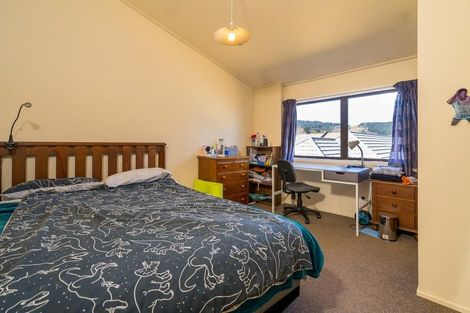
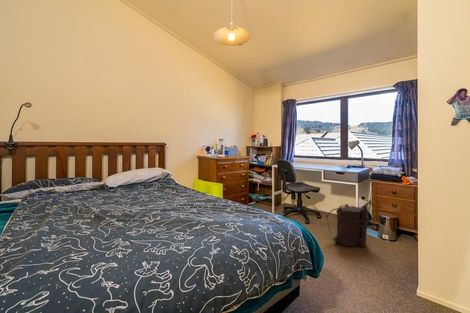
+ backpack (349, 223)
